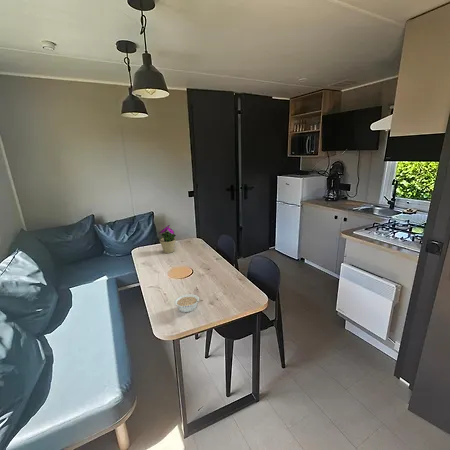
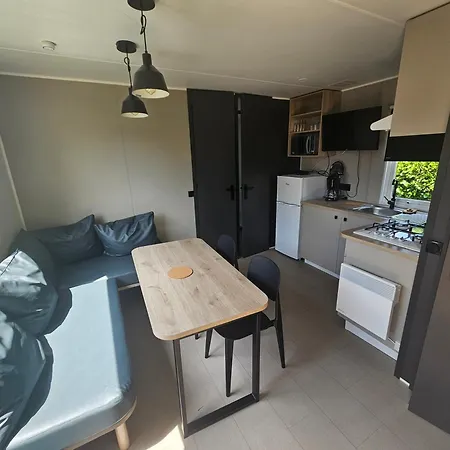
- legume (188, 303)
- flower pot (167, 238)
